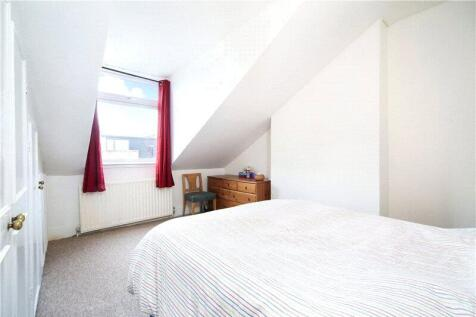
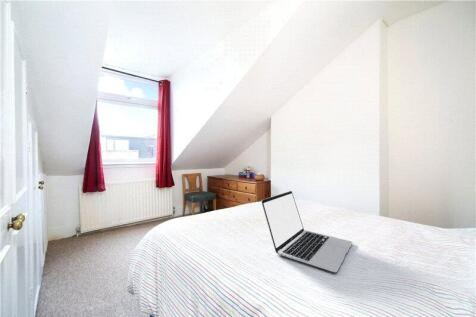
+ laptop (302, 225)
